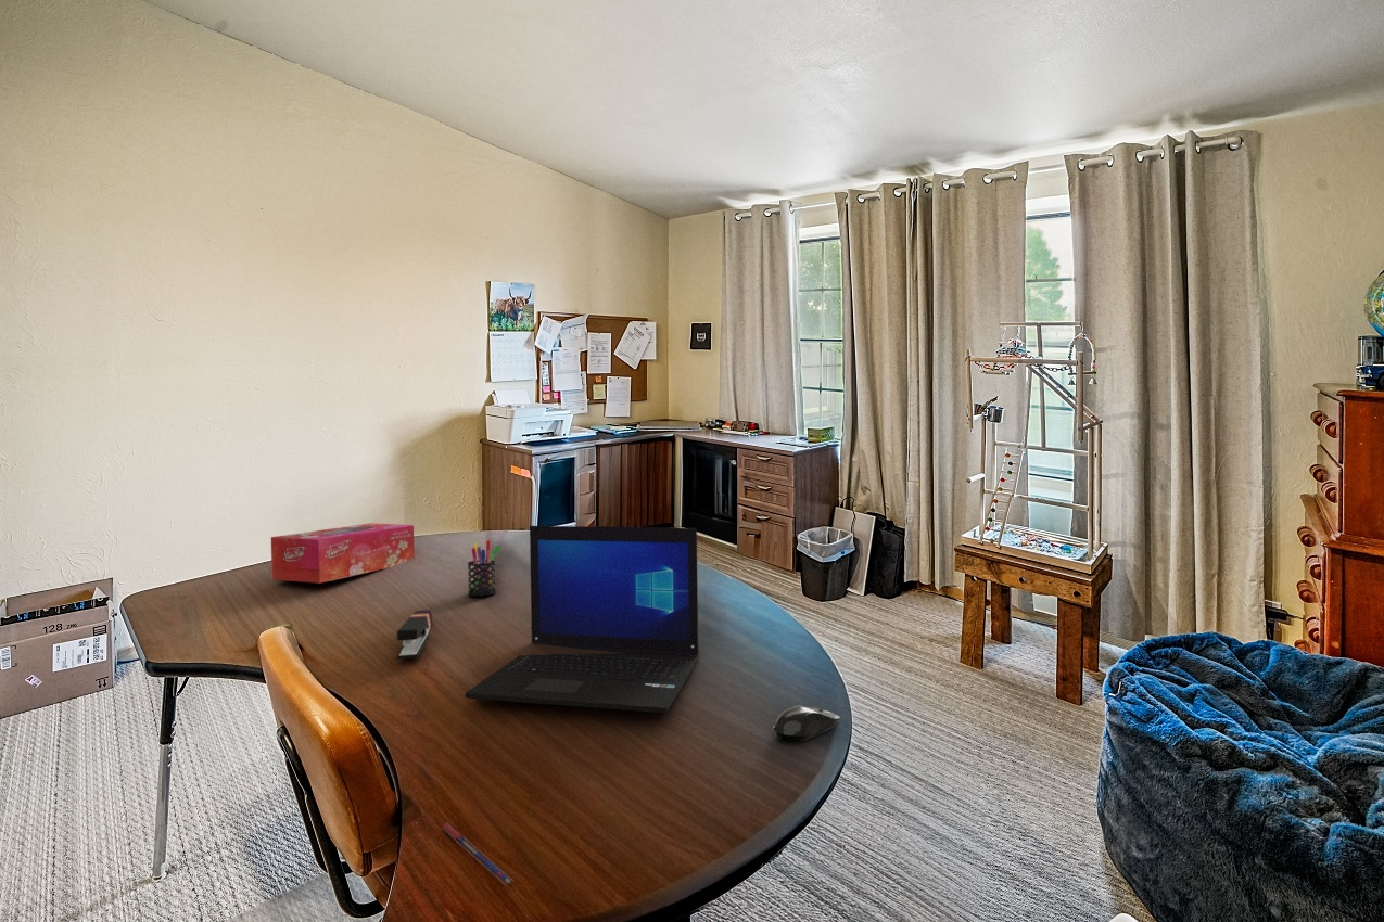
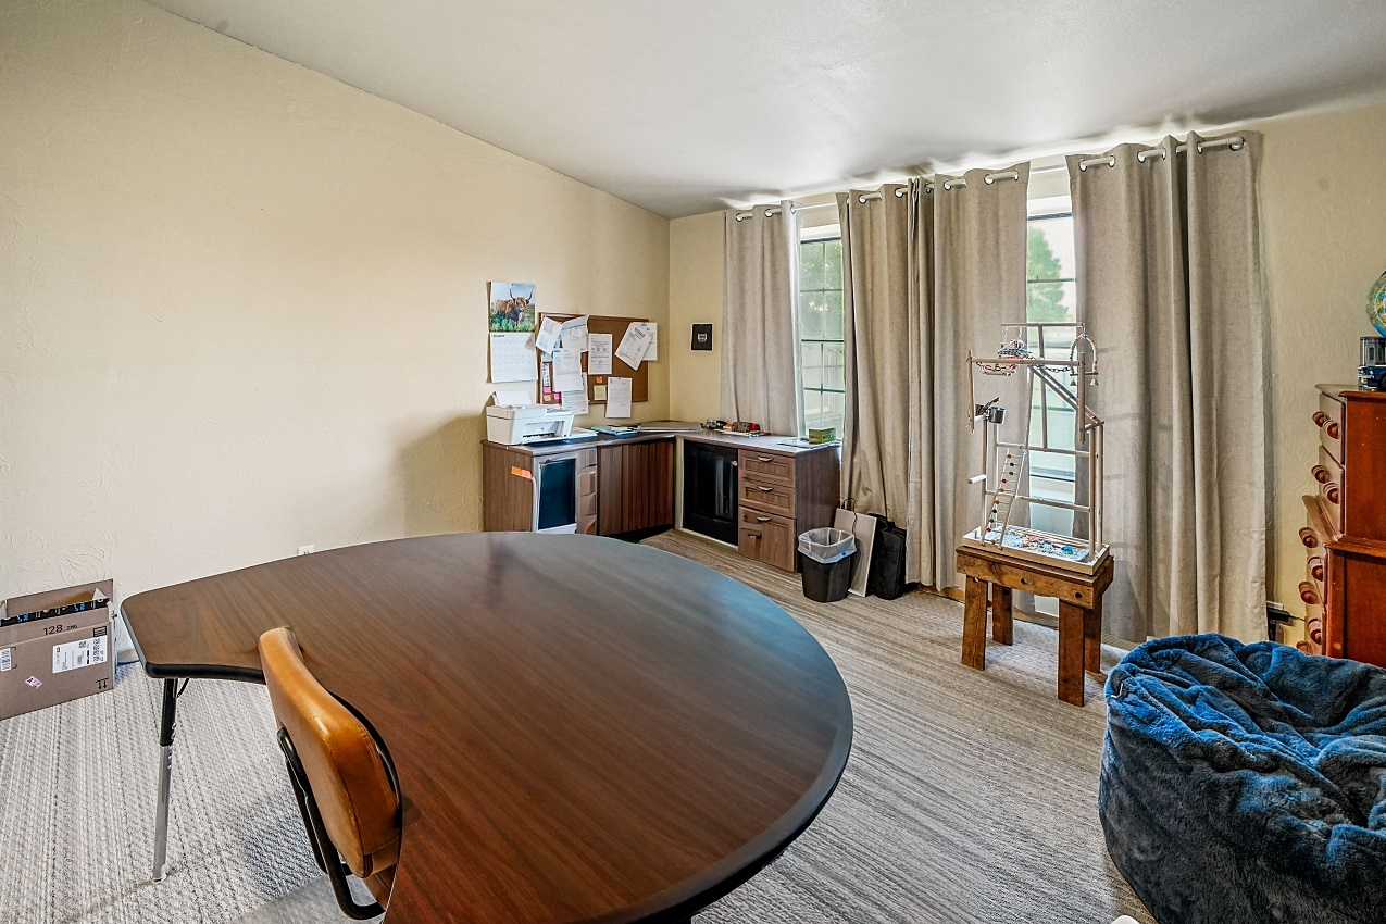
- stapler (416, 630)
- laptop (589, 607)
- pen (475, 850)
- tissue box (347, 550)
- pen holder (485, 565)
- computer mouse (807, 717)
